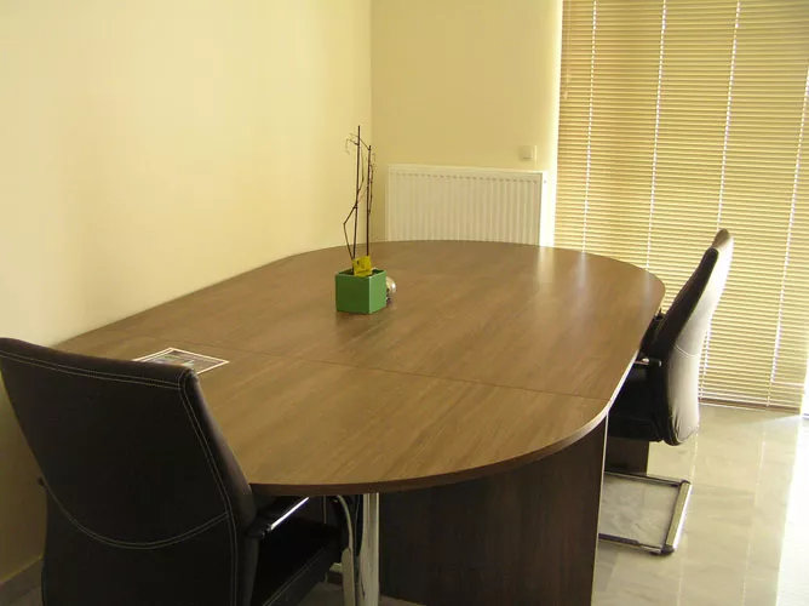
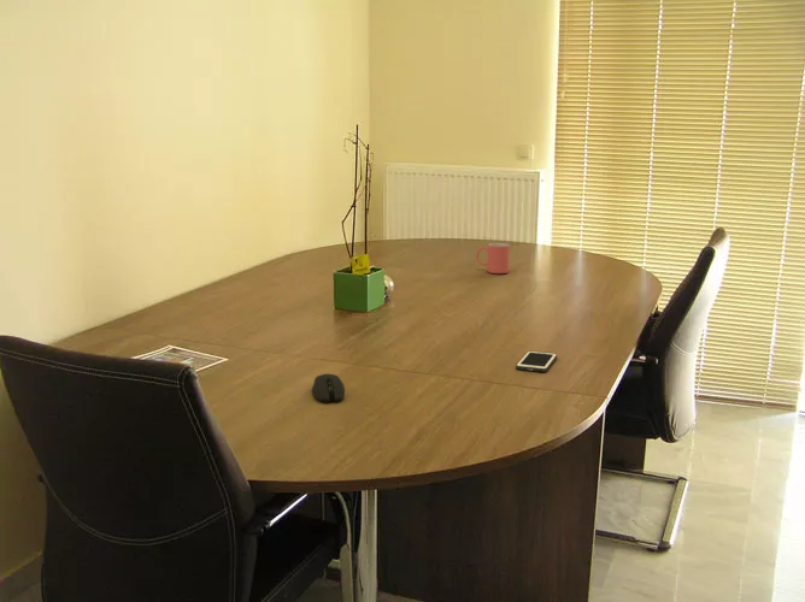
+ computer mouse (328, 384)
+ mug (492, 258)
+ cell phone (536, 360)
